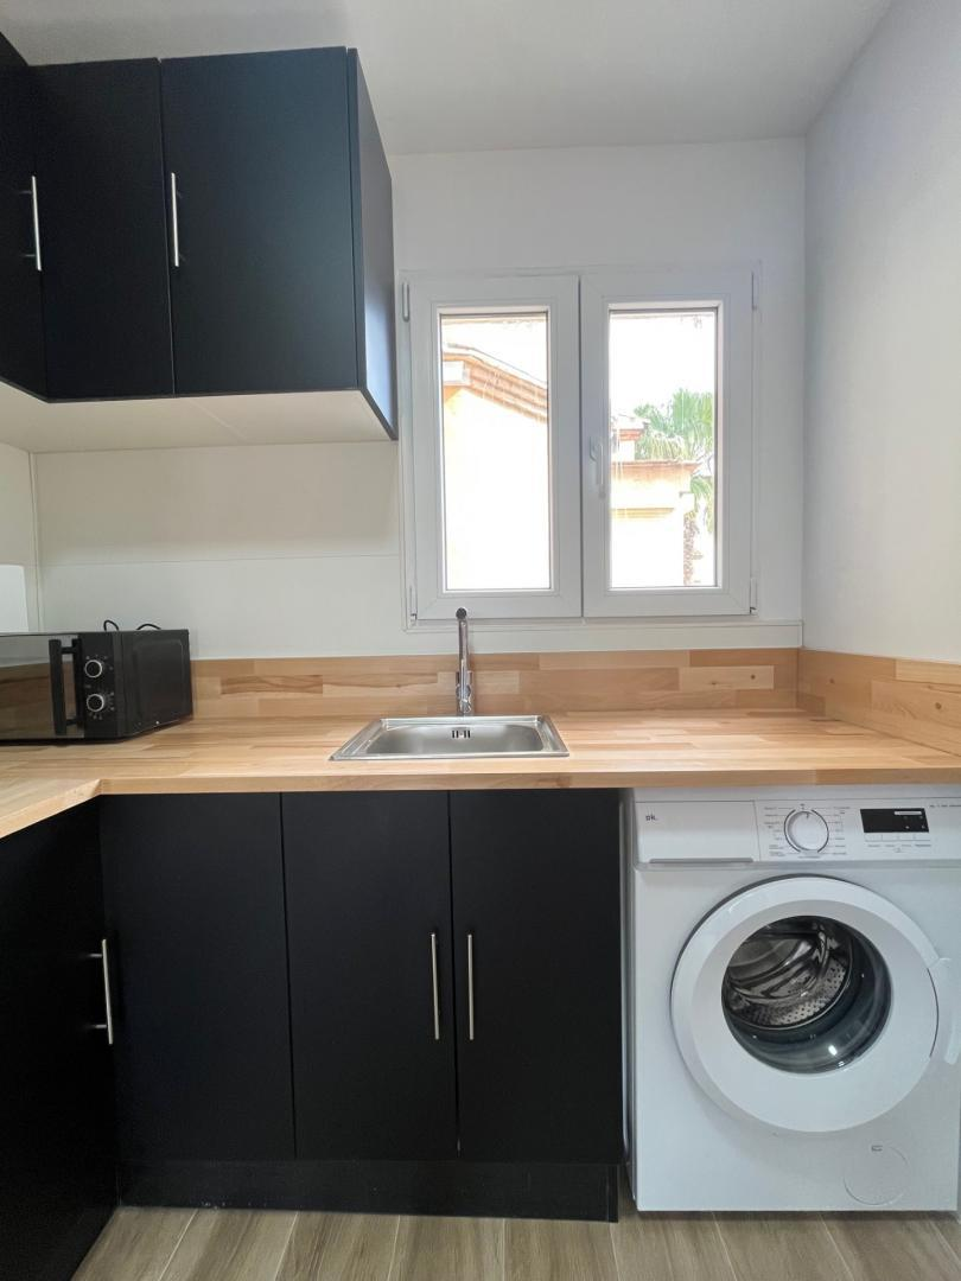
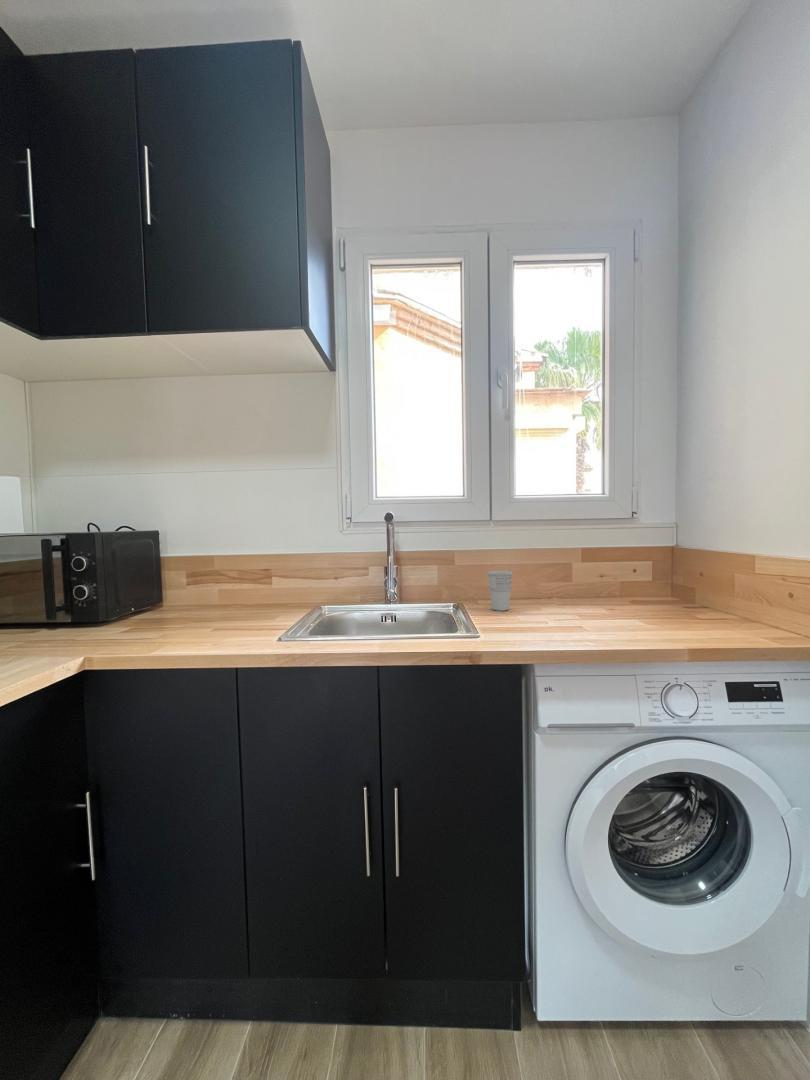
+ cup (500, 590)
